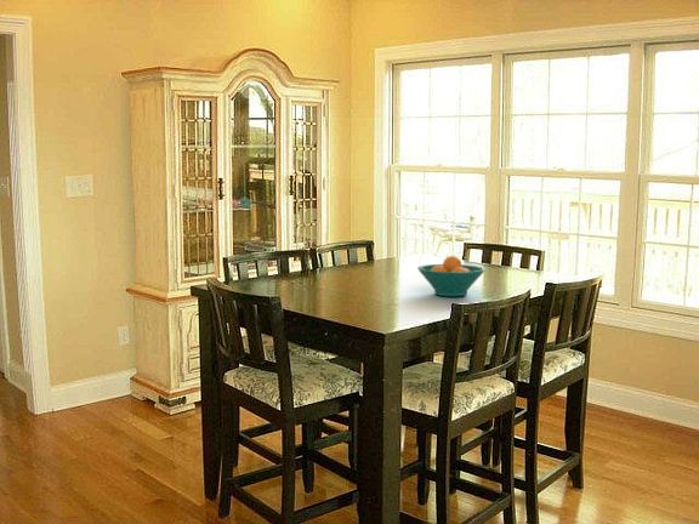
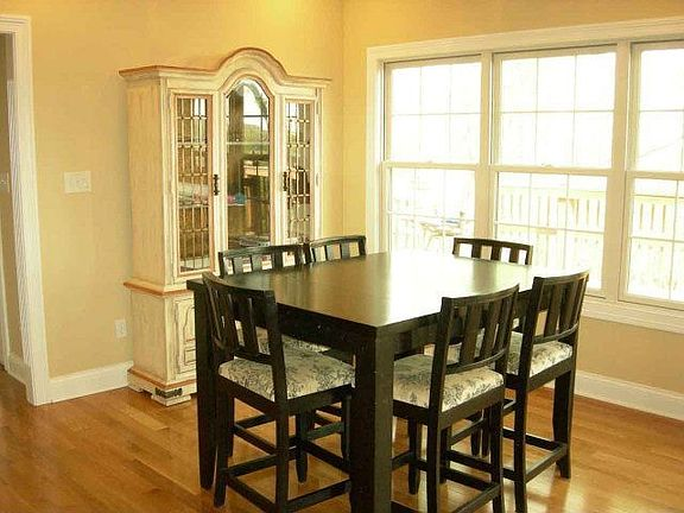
- fruit bowl (450, 274)
